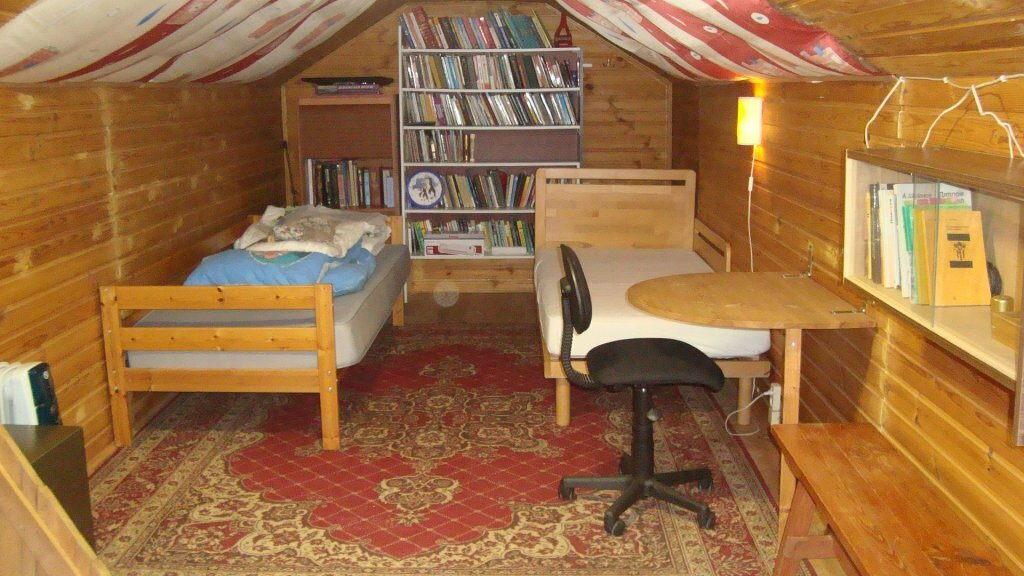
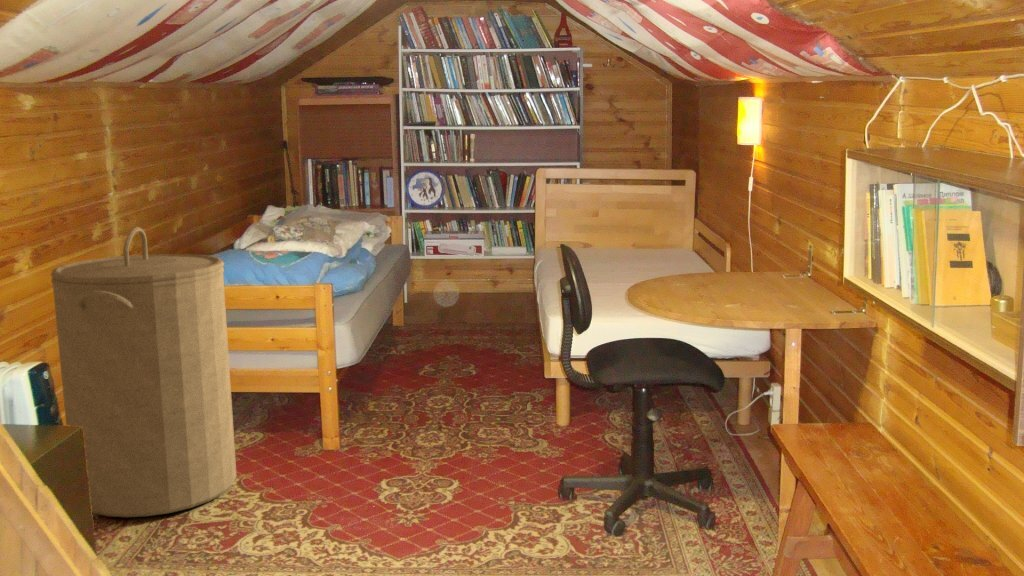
+ laundry hamper (147, 360)
